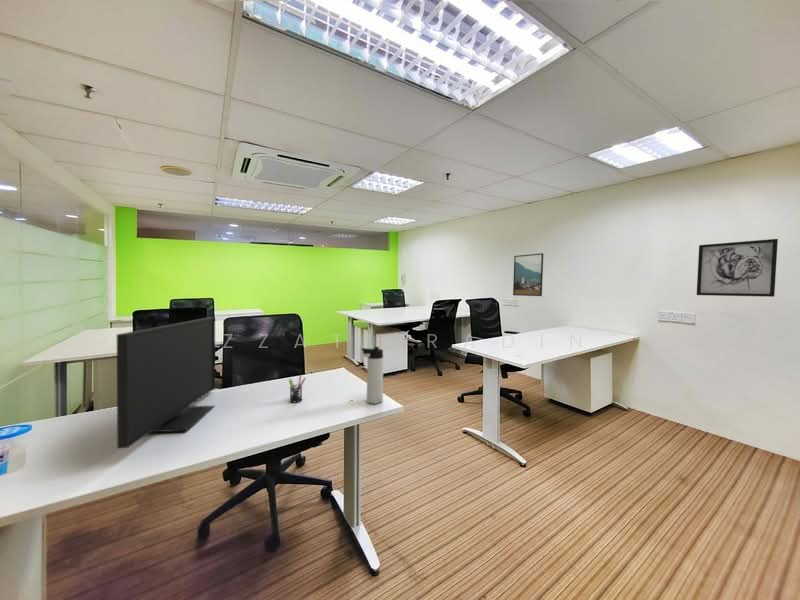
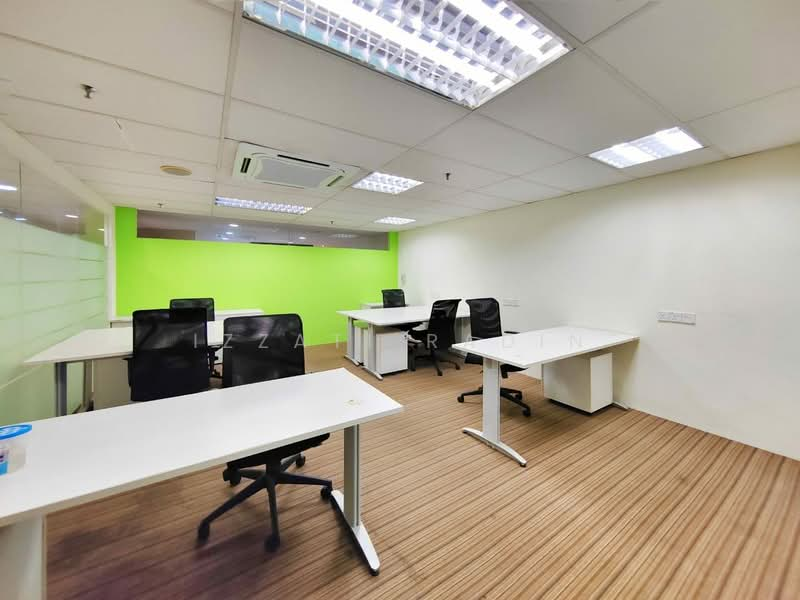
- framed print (527, 275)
- wall art (734, 269)
- computer monitor (183, 371)
- thermos bottle (372, 374)
- pen holder (295, 388)
